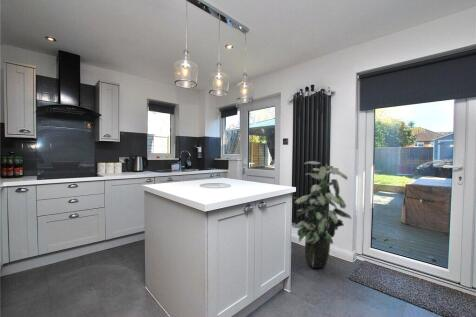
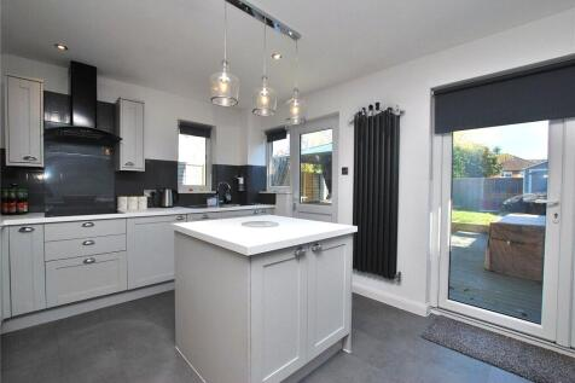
- indoor plant (318, 212)
